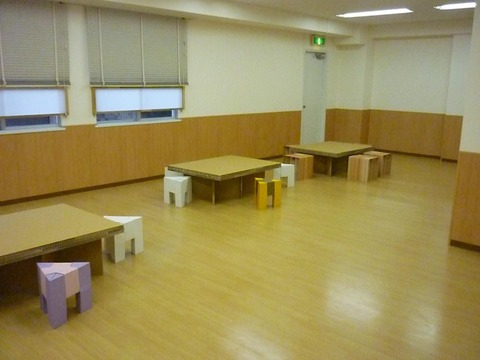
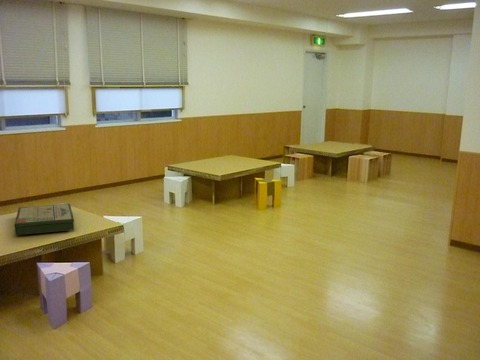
+ board game (45, 218)
